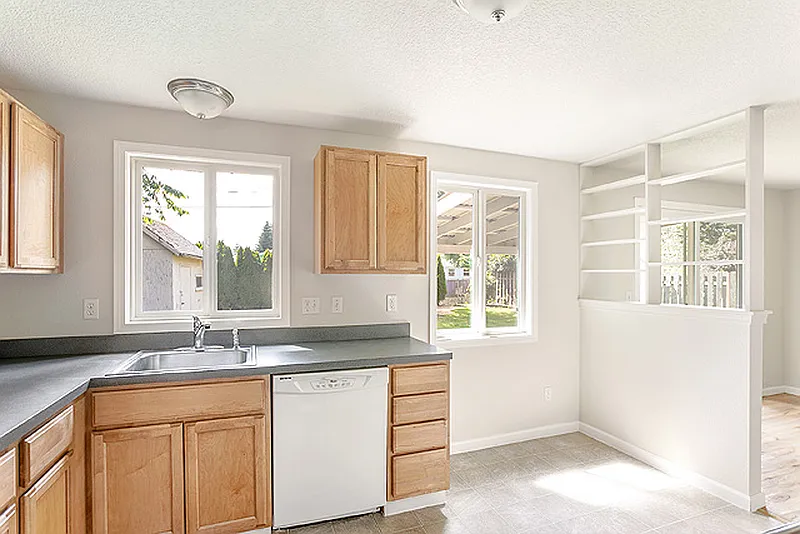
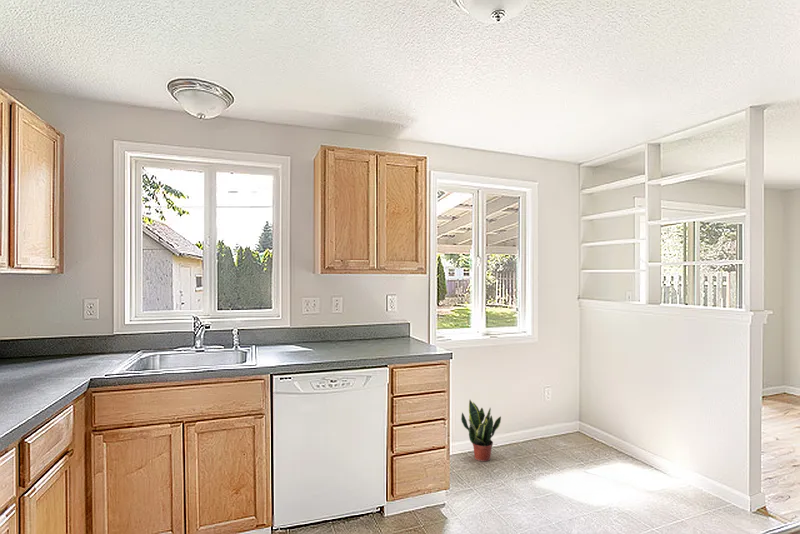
+ potted plant (484, 428)
